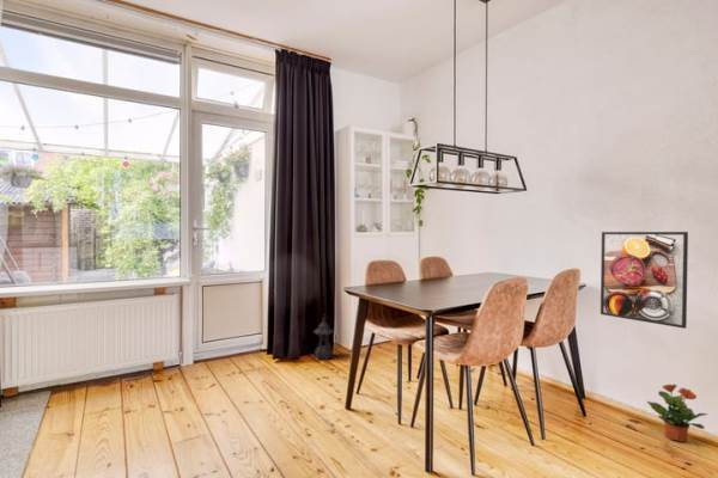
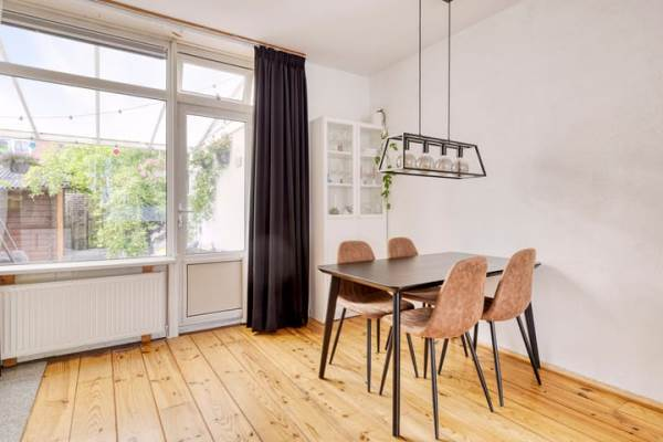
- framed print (640, 276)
- potted plant (676, 411)
- lantern (322, 335)
